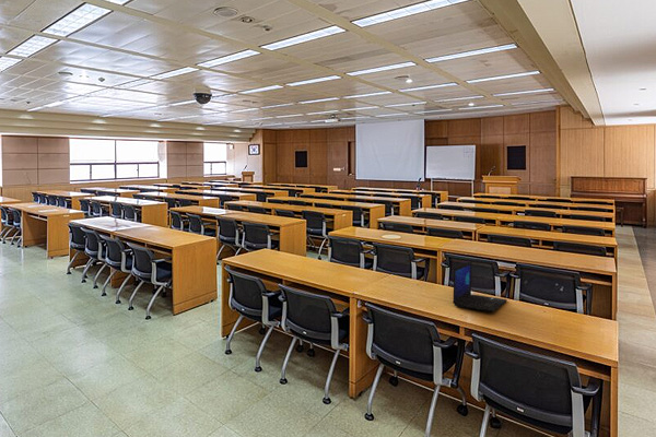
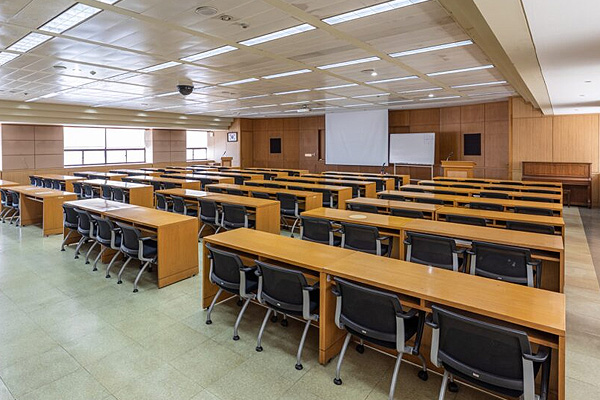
- laptop (470, 284)
